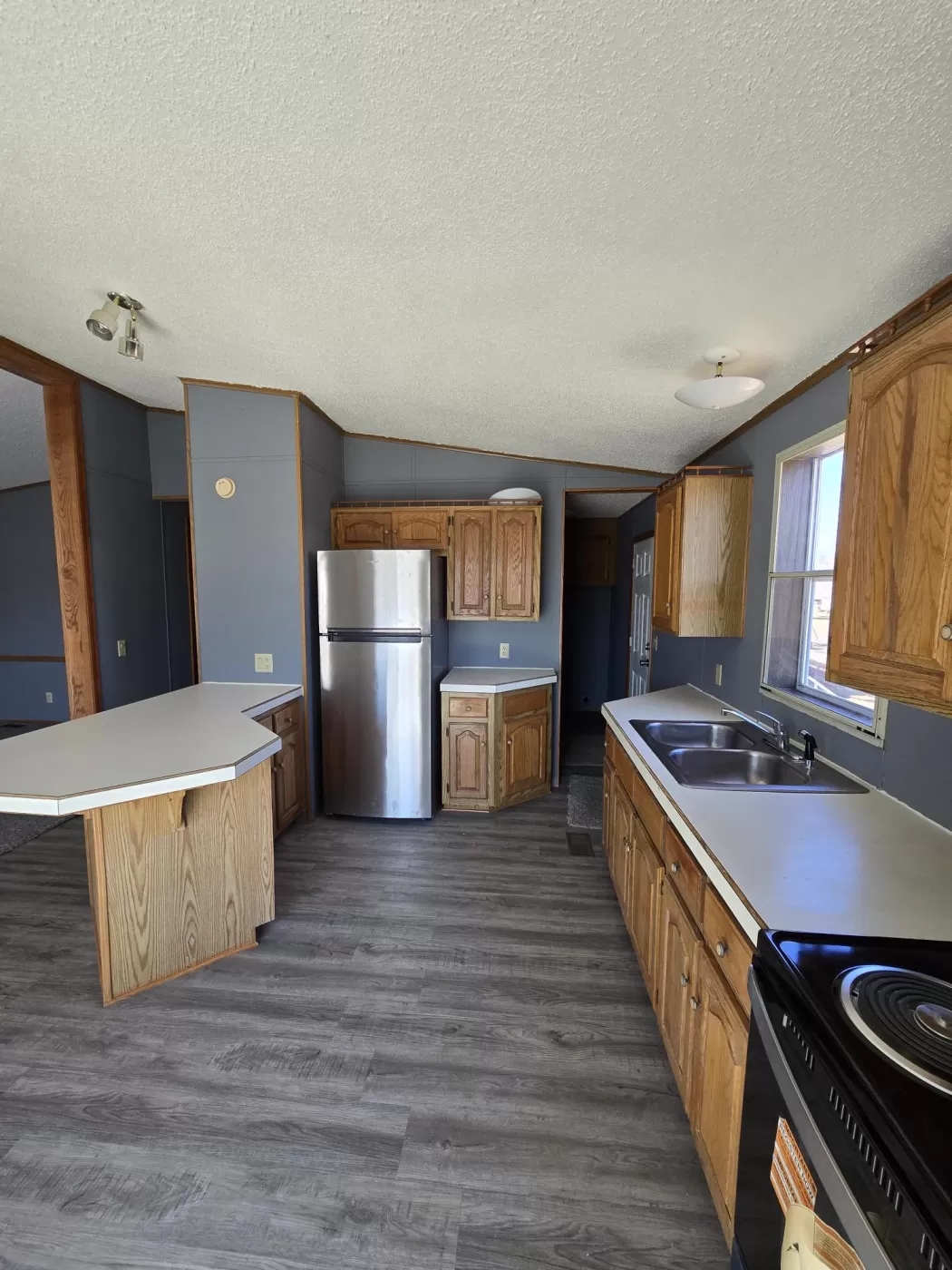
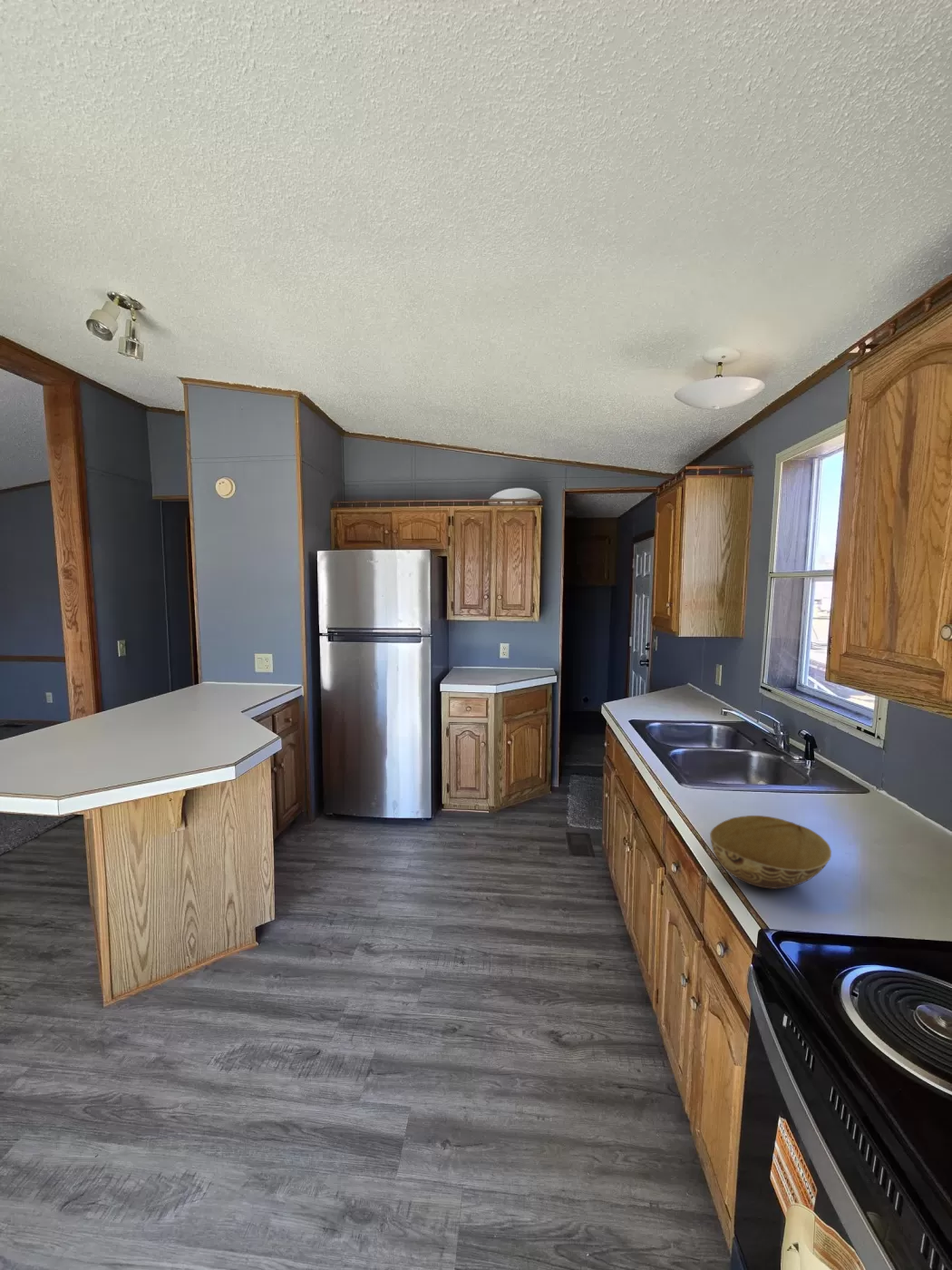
+ bowl (766, 858)
